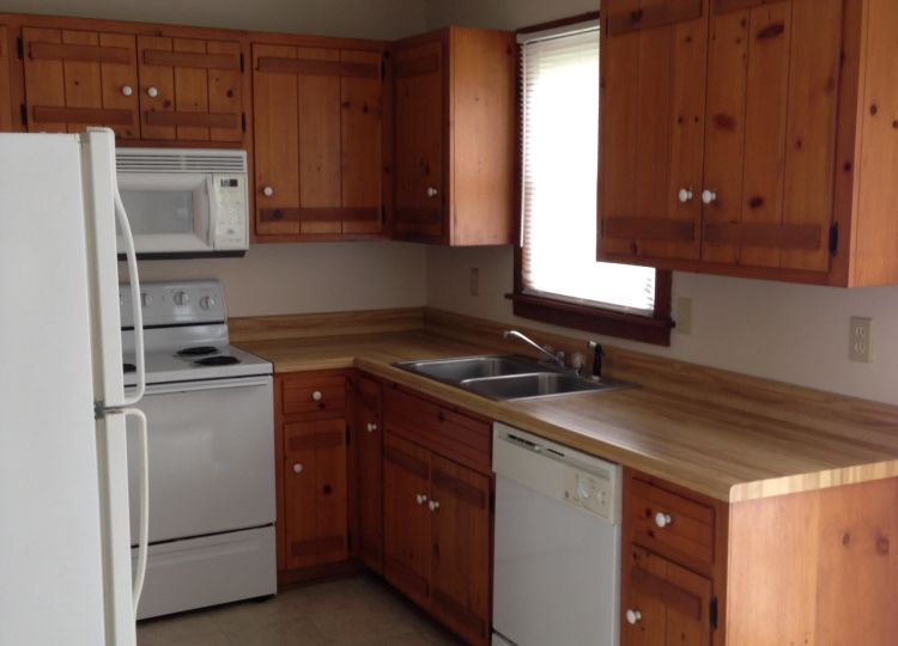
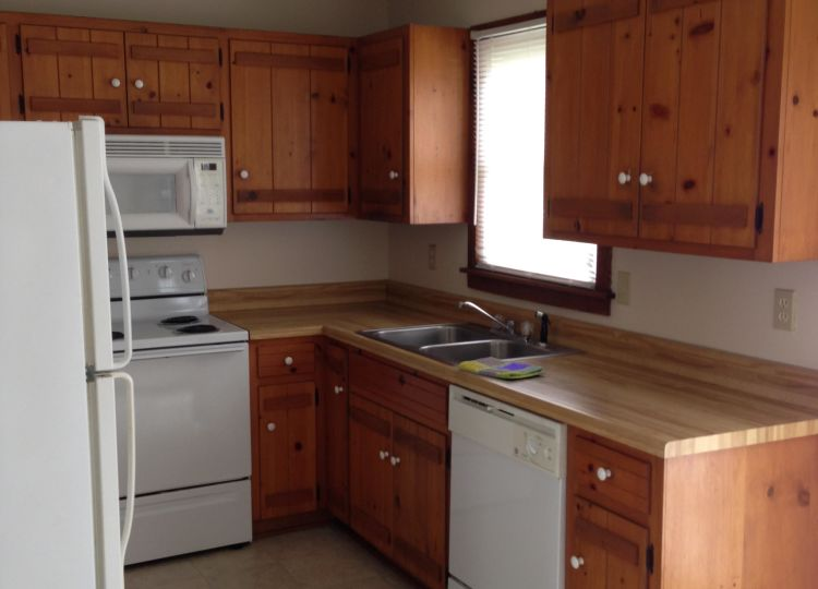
+ dish towel (500, 368)
